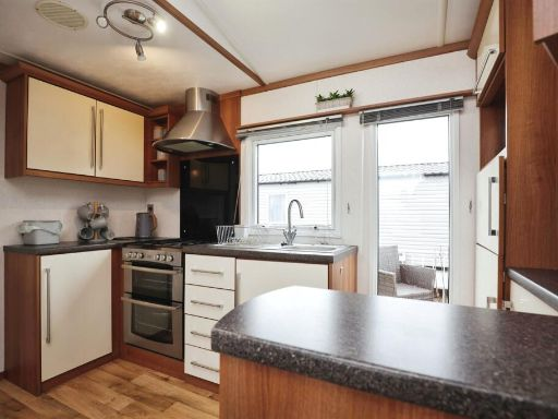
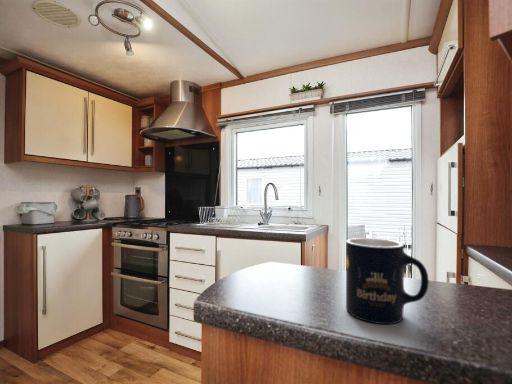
+ mug (383, 277)
